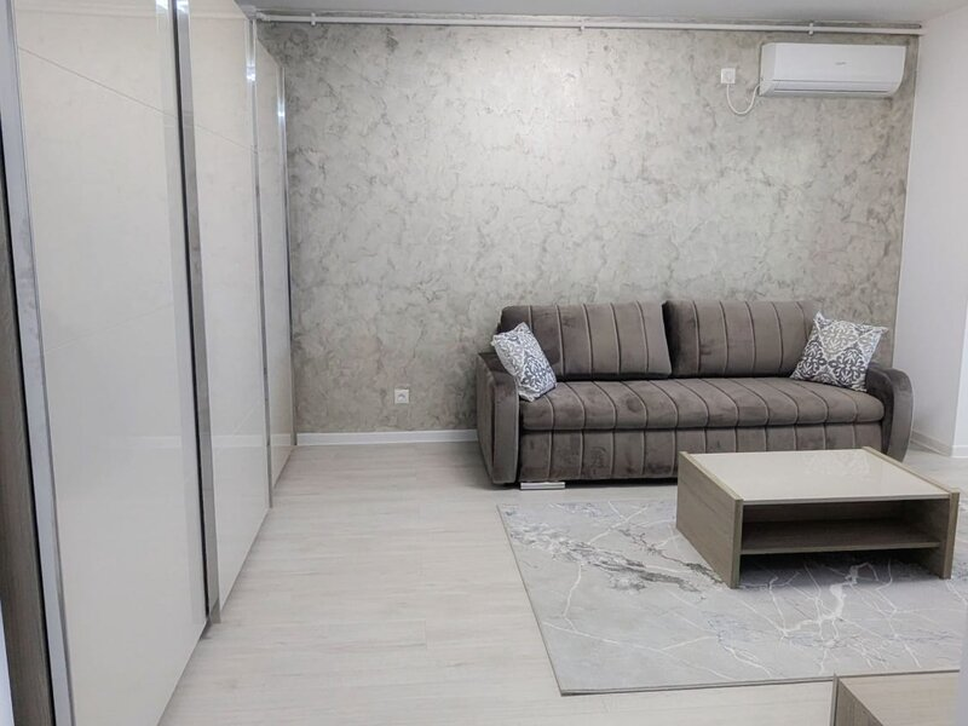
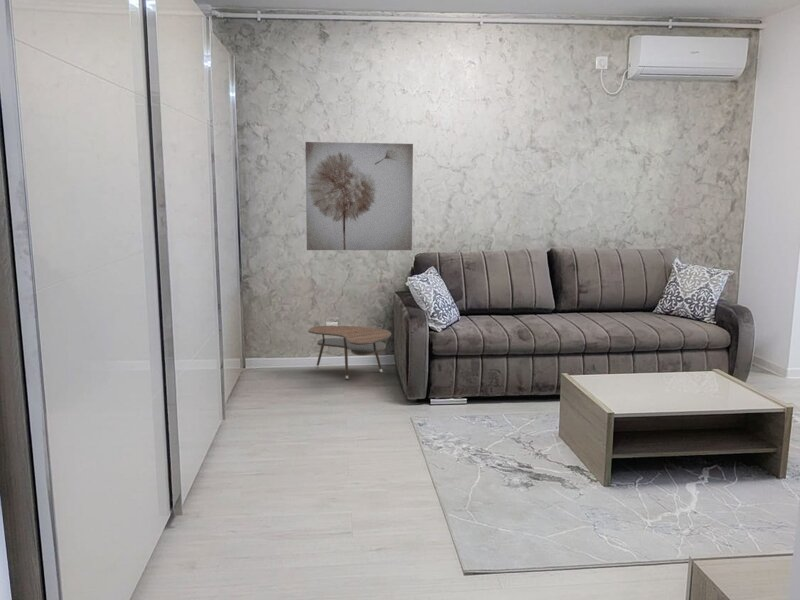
+ wall art (359, 197)
+ side table (347, 355)
